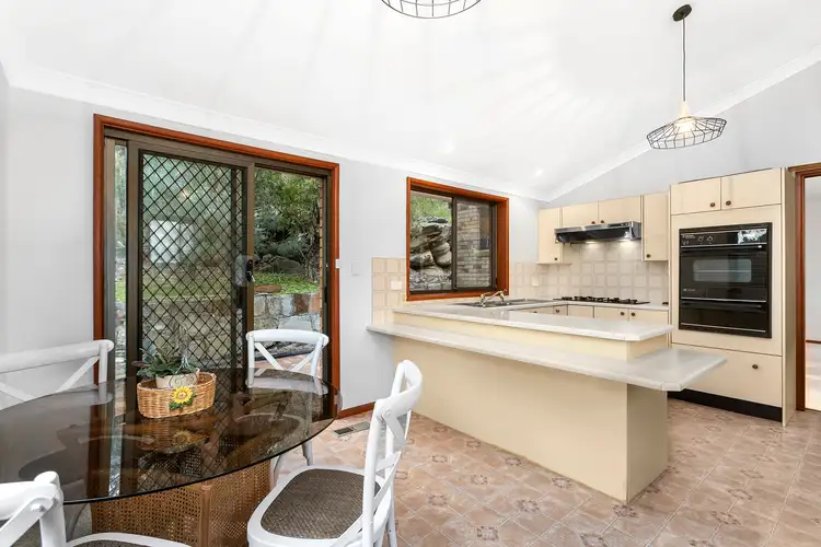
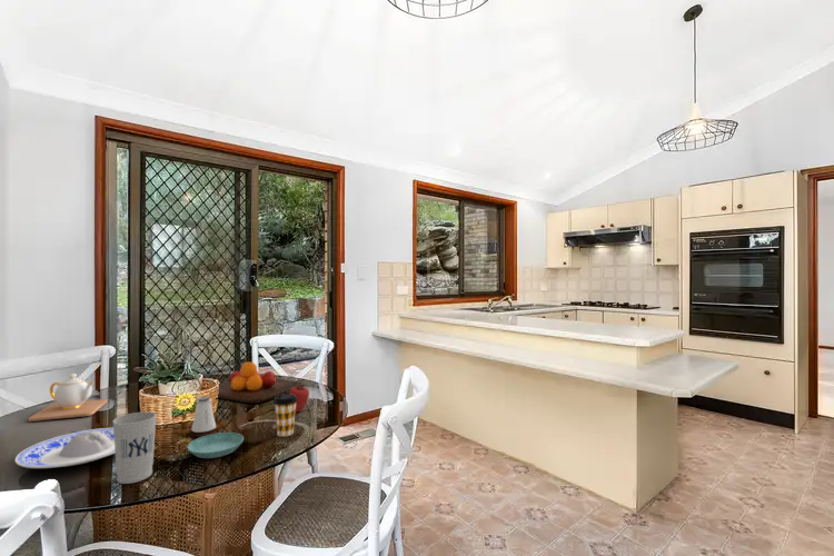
+ plate (81, 445)
+ coffee cup (285, 415)
+ cup (135, 447)
+ apple (298, 397)
+ saltshaker (203, 413)
+ chopping board (252, 375)
+ teapot (70, 393)
+ saucer (216, 446)
